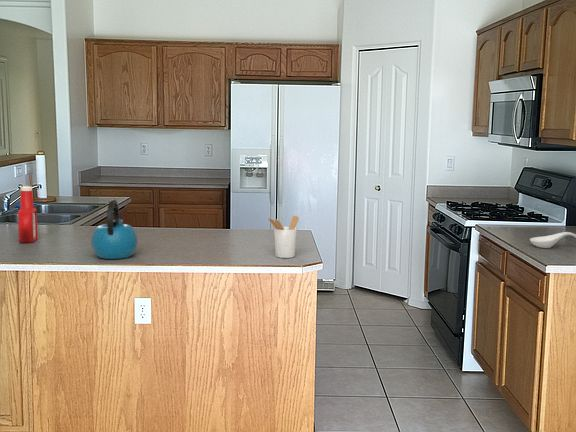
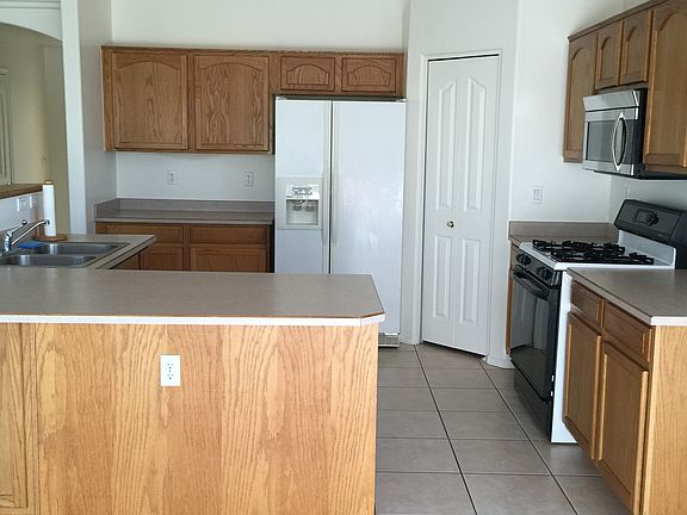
- utensil holder (281, 236)
- spoon rest (556, 239)
- soap bottle (27, 213)
- kettle (114, 227)
